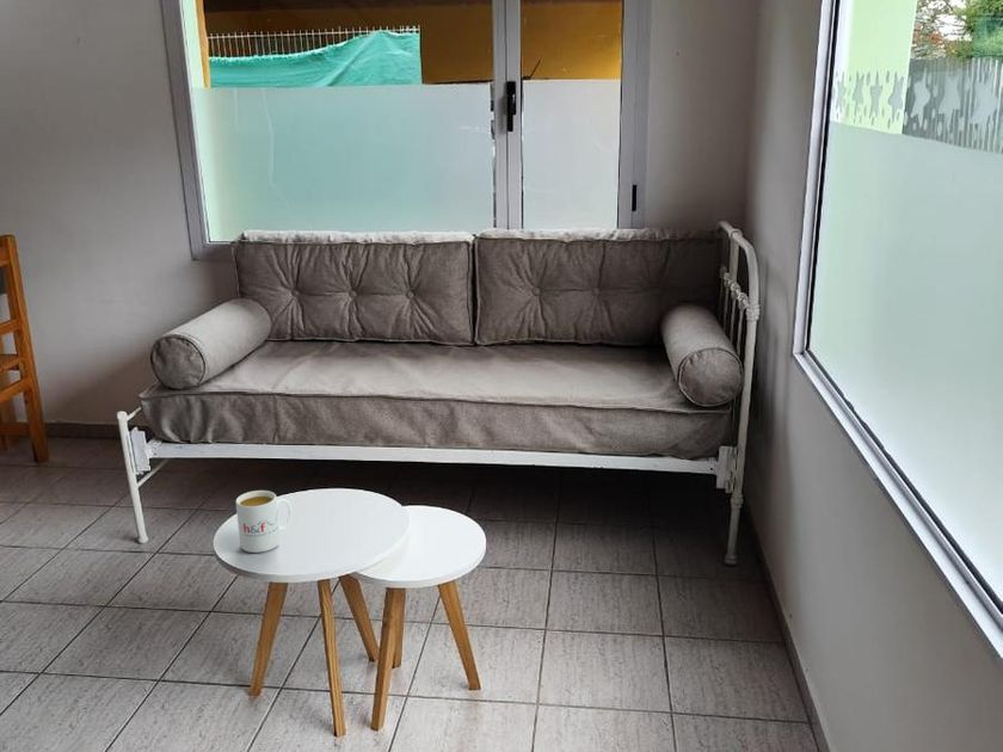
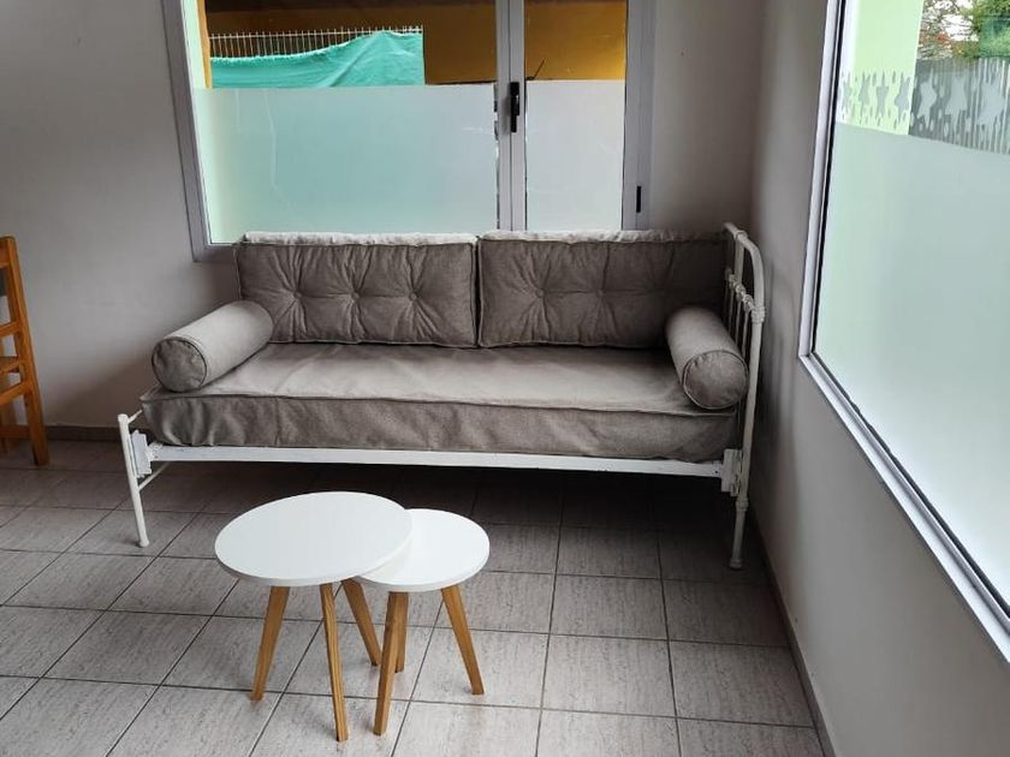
- mug (265, 519)
